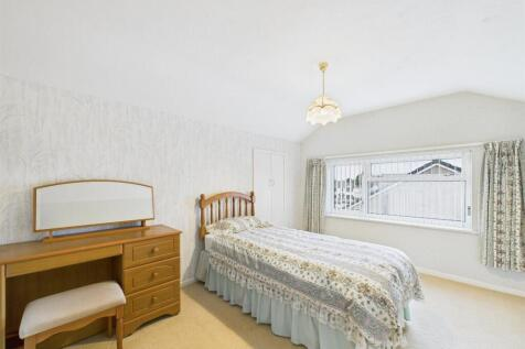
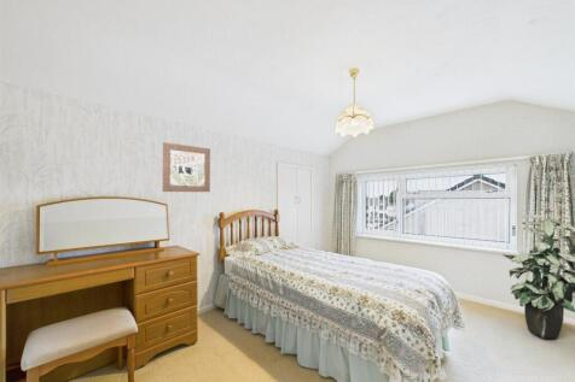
+ wall art (187, 169)
+ indoor plant (542, 274)
